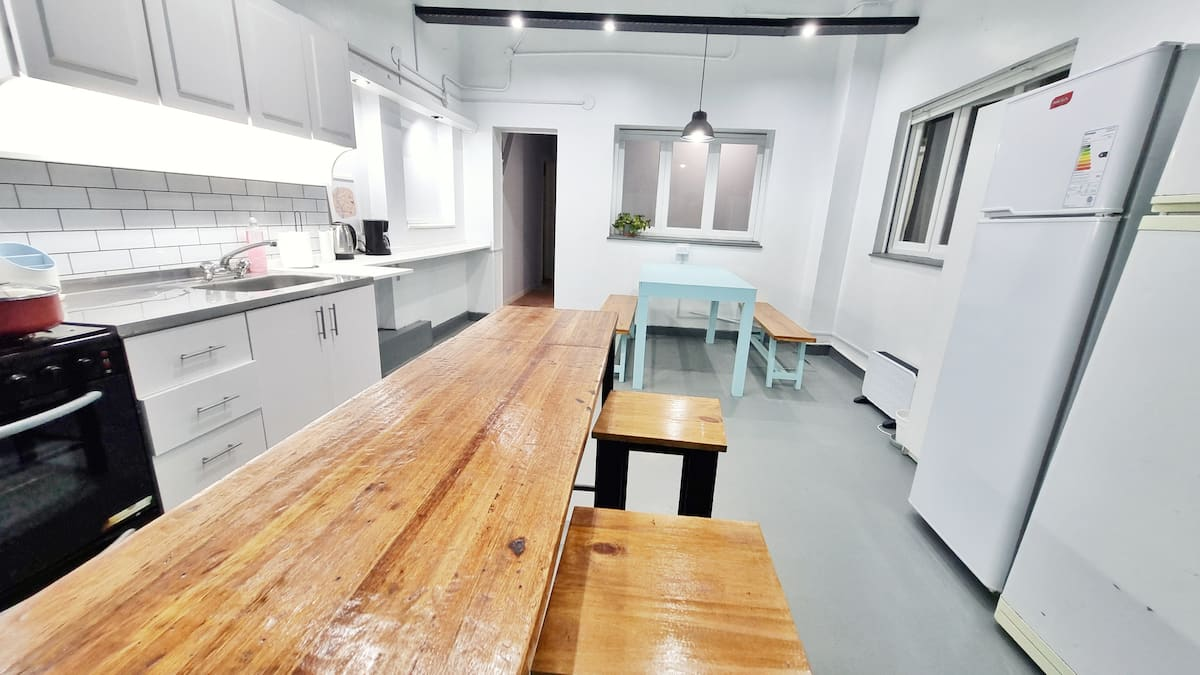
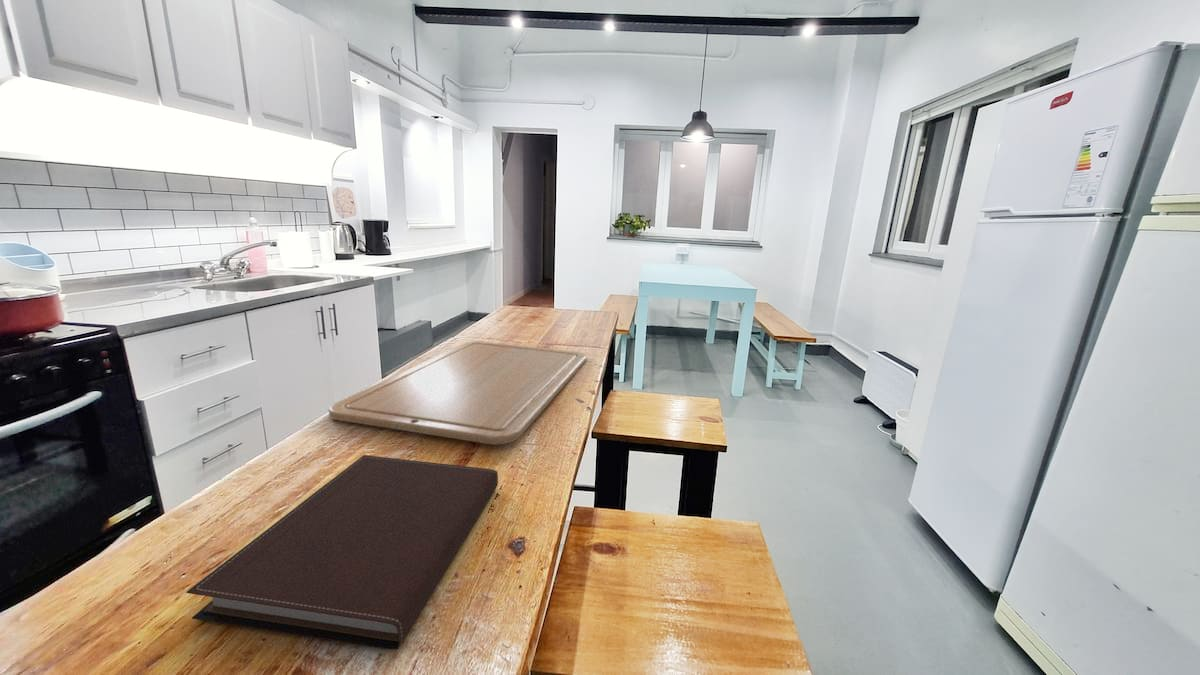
+ chopping board (484, 377)
+ notebook (377, 528)
